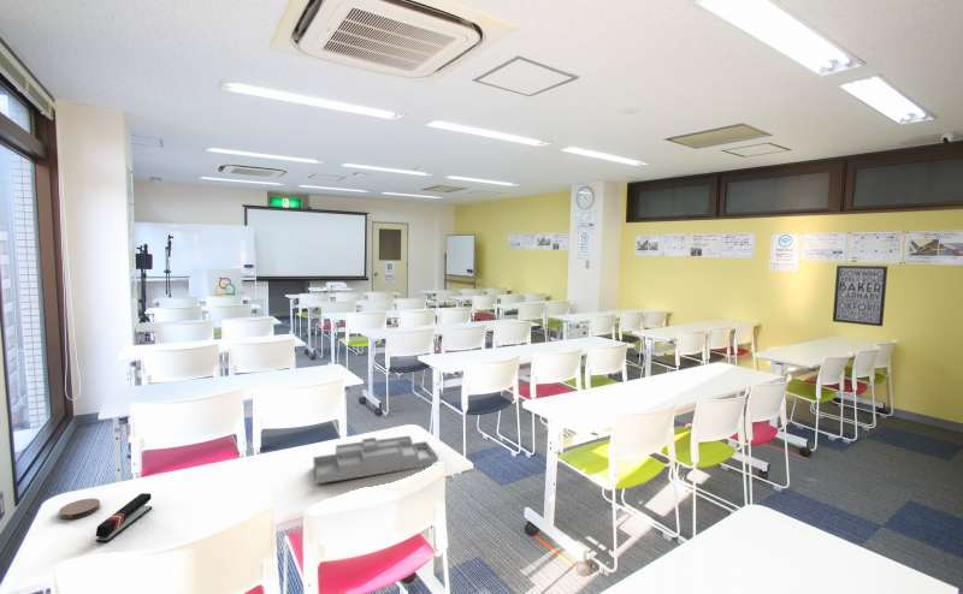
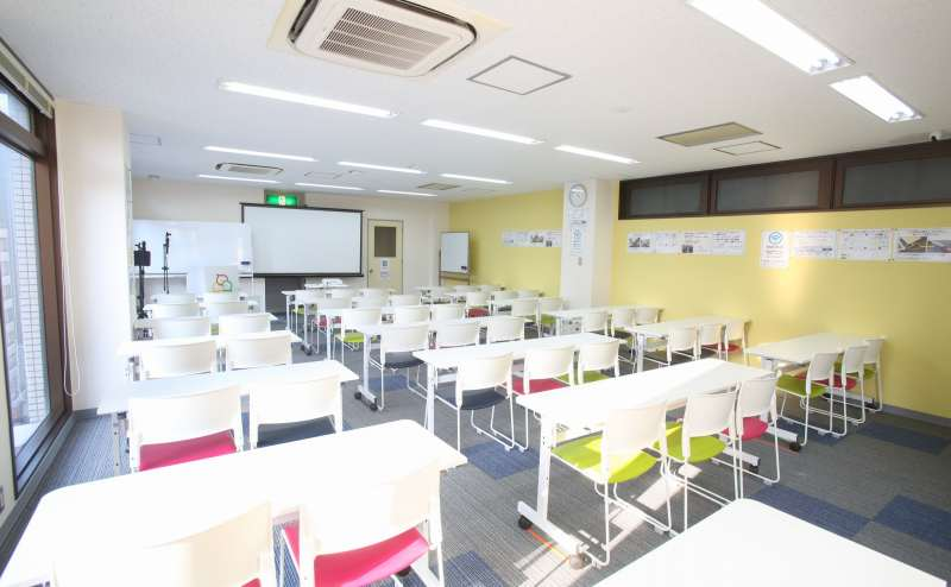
- wall art (858, 295)
- coaster (79, 507)
- desk organizer (376, 453)
- stapler (125, 516)
